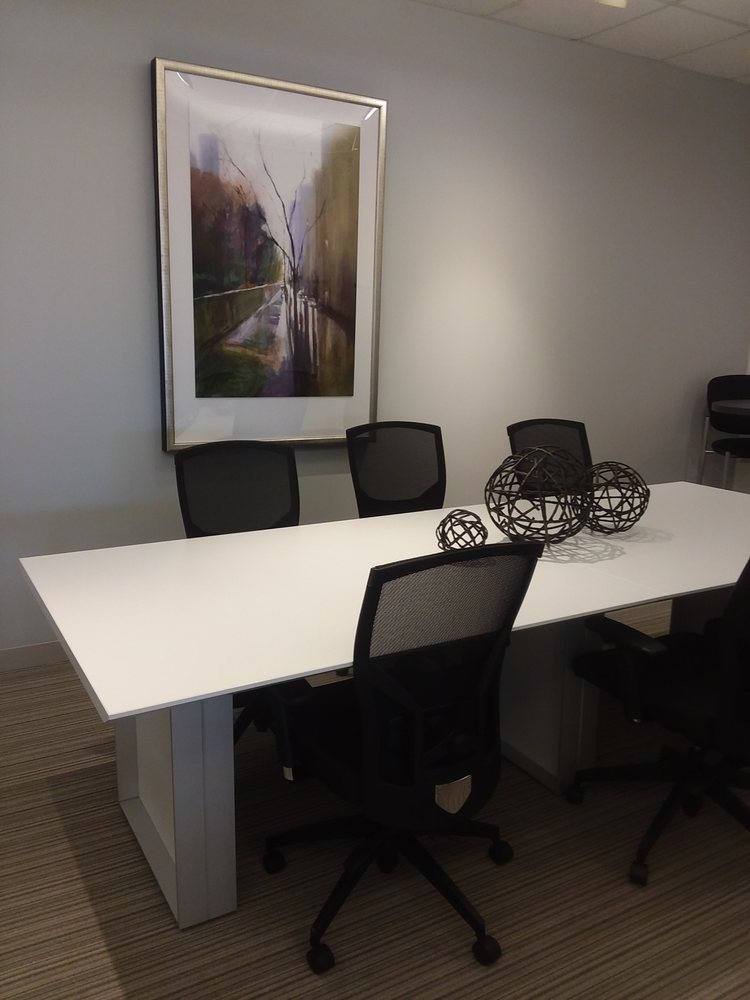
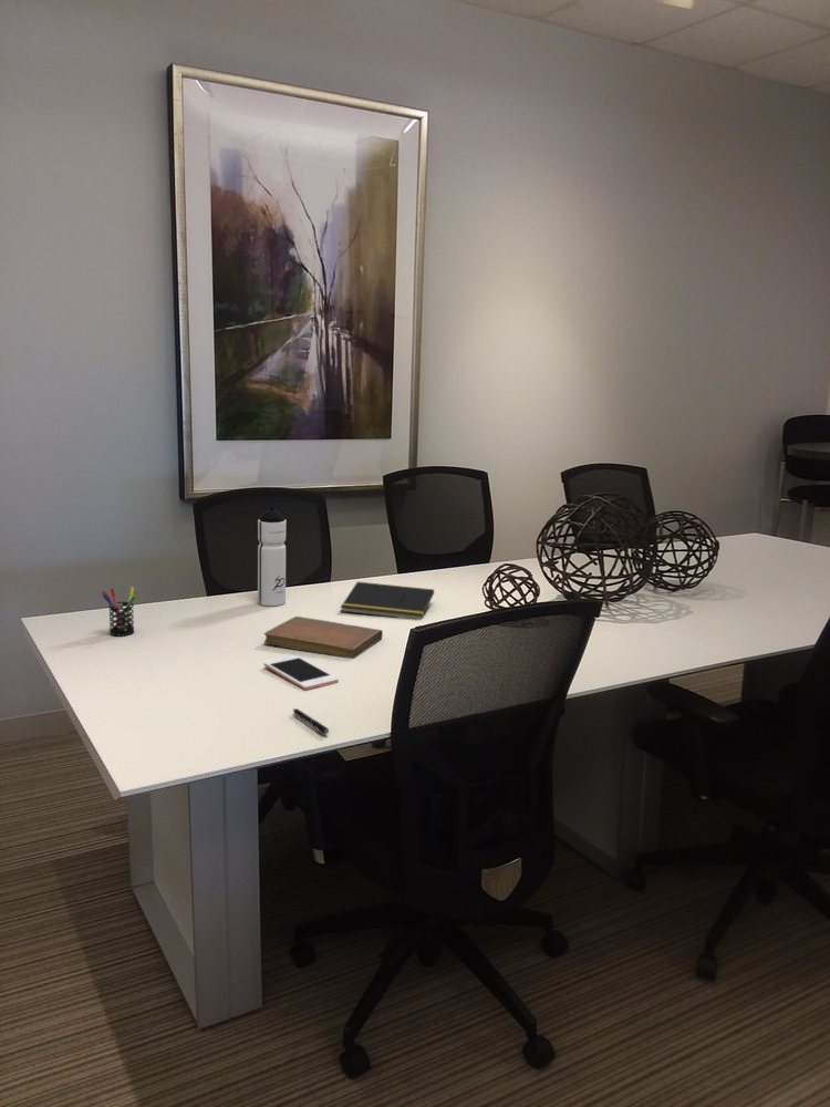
+ notebook (323, 635)
+ pen holder (122, 609)
+ cell phone (300, 672)
+ water bottle (271, 555)
+ pen (309, 720)
+ notepad (387, 600)
